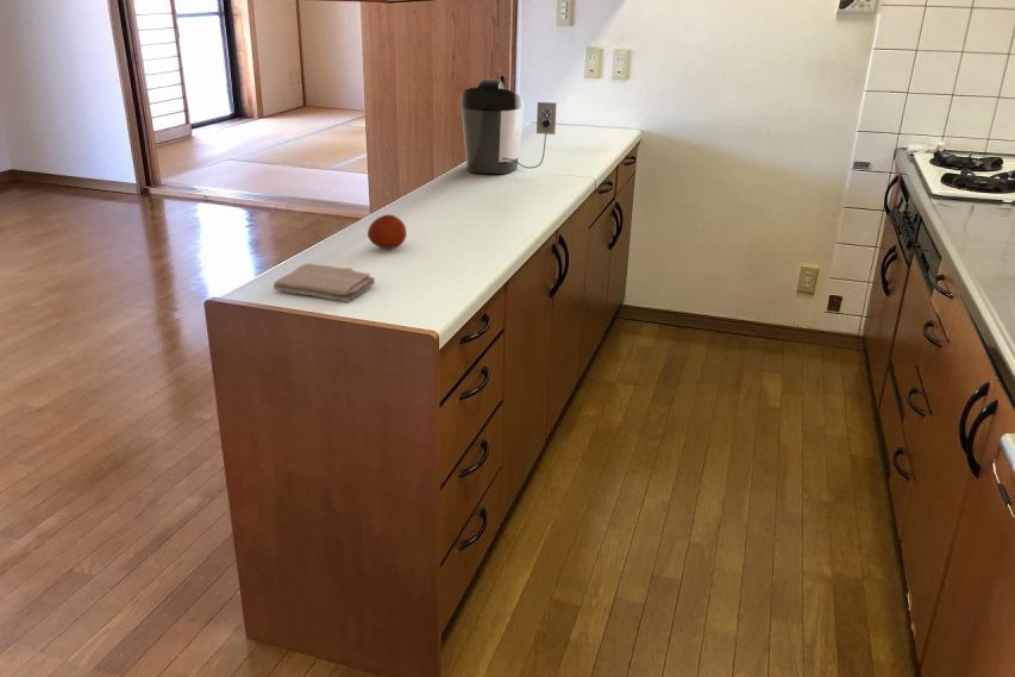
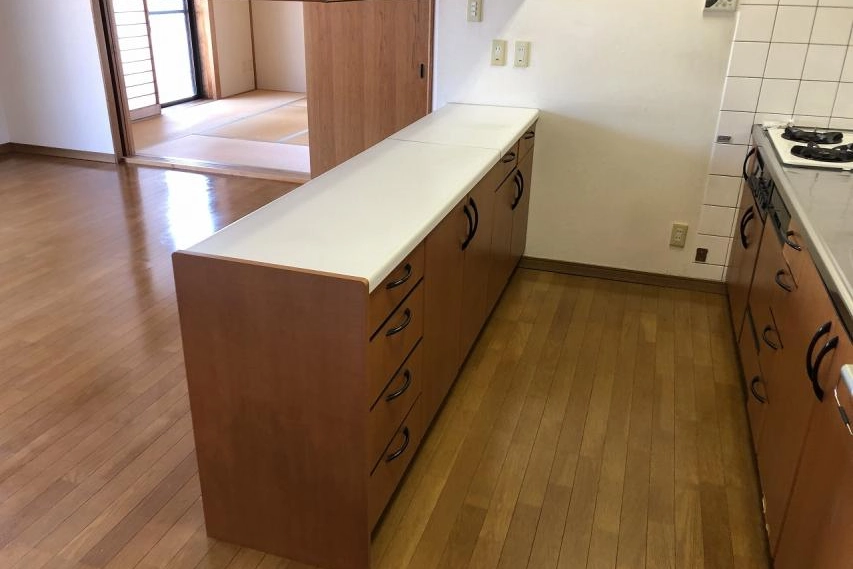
- coffee maker (508, 125)
- fruit (386, 231)
- washcloth (325, 281)
